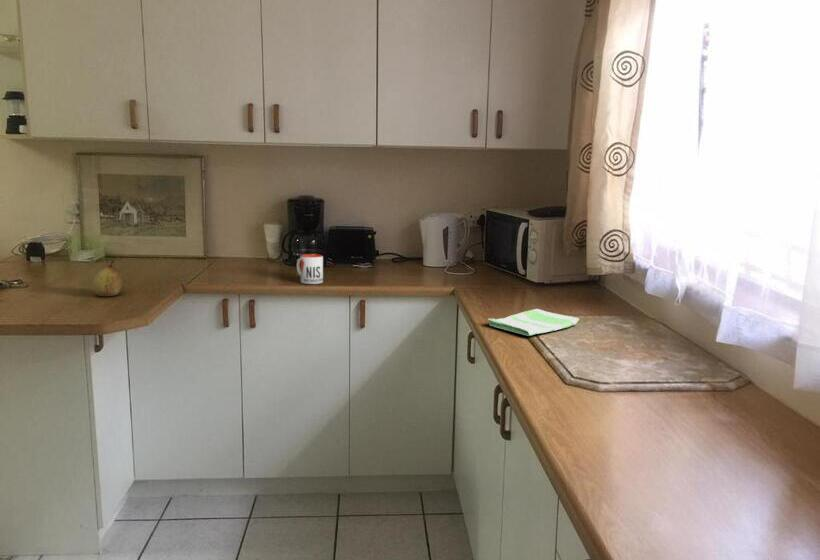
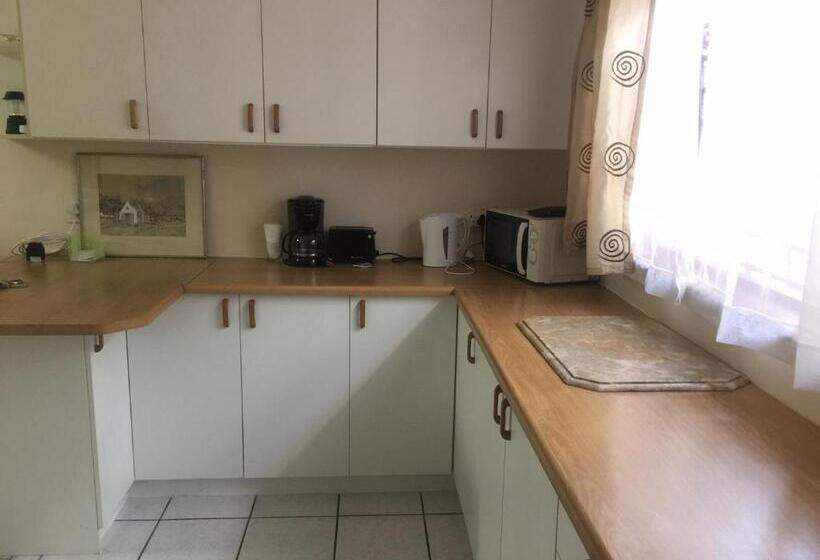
- fruit (107, 277)
- dish towel (533, 321)
- mug (308, 268)
